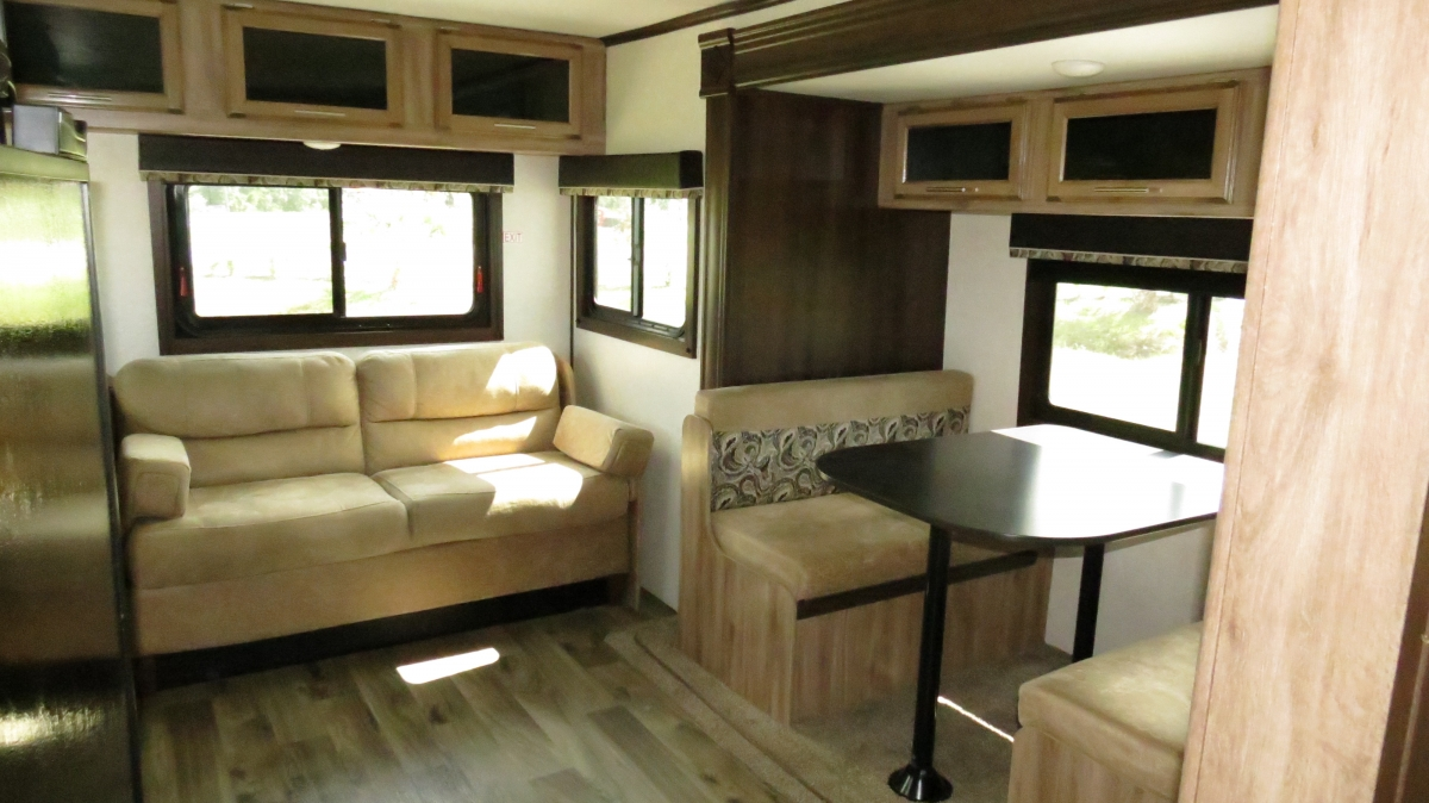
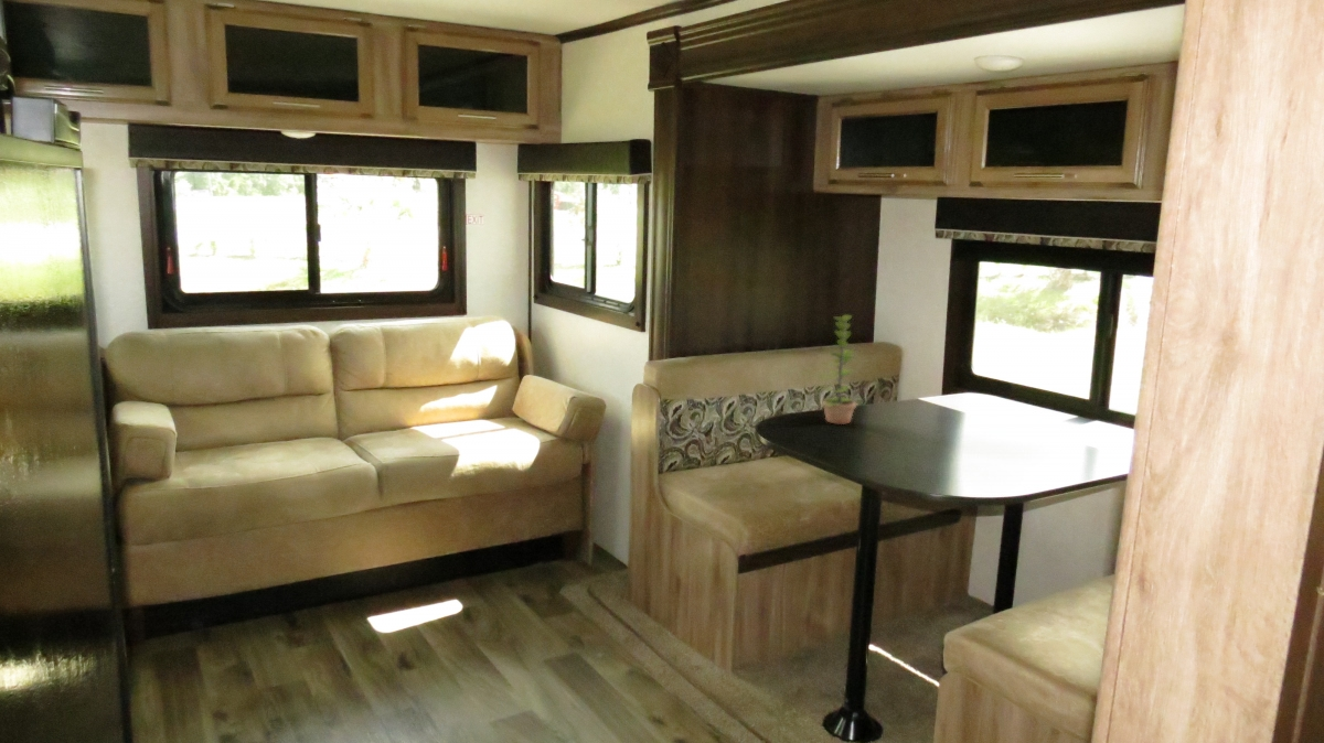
+ plant (839, 369)
